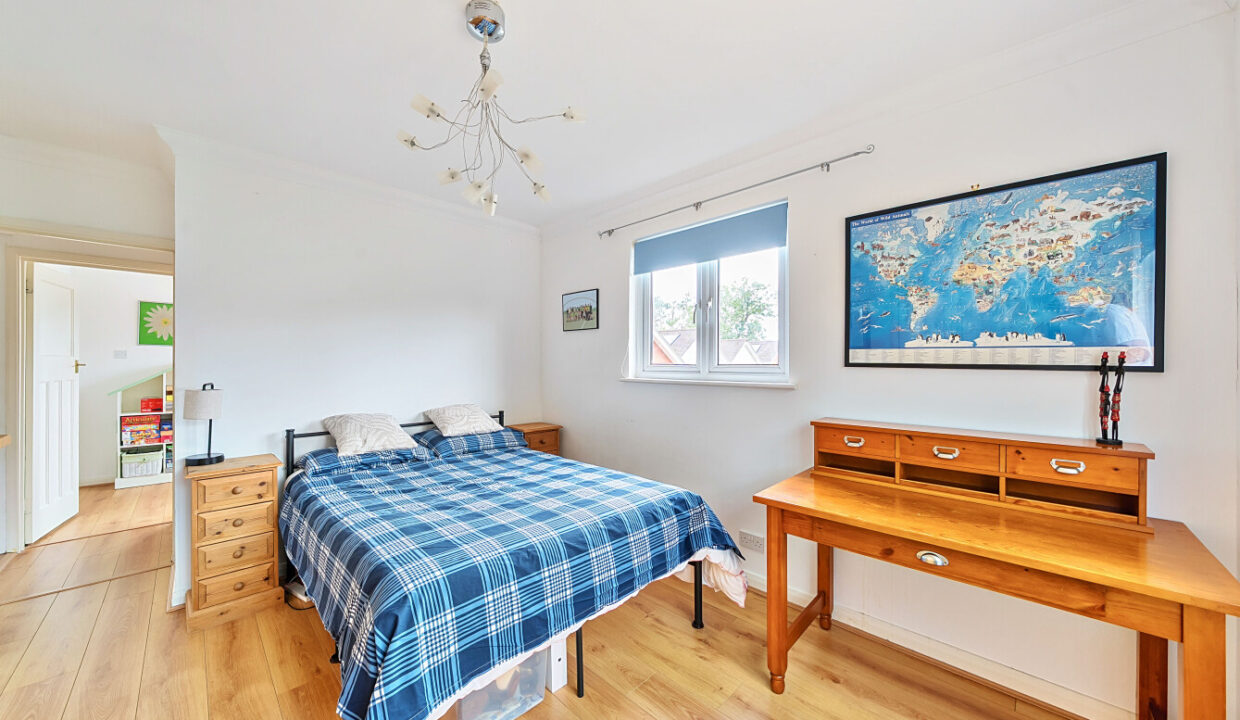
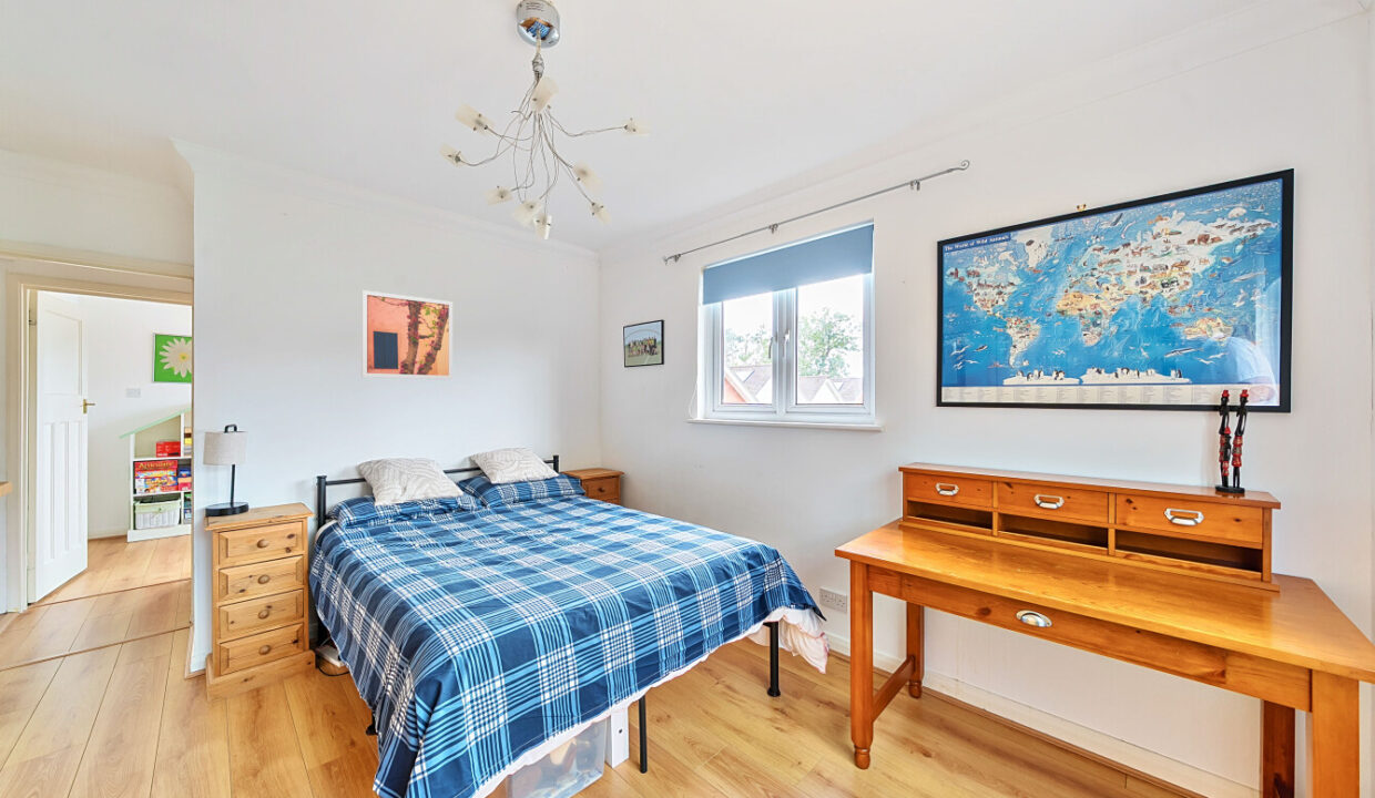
+ wall art (409, 337)
